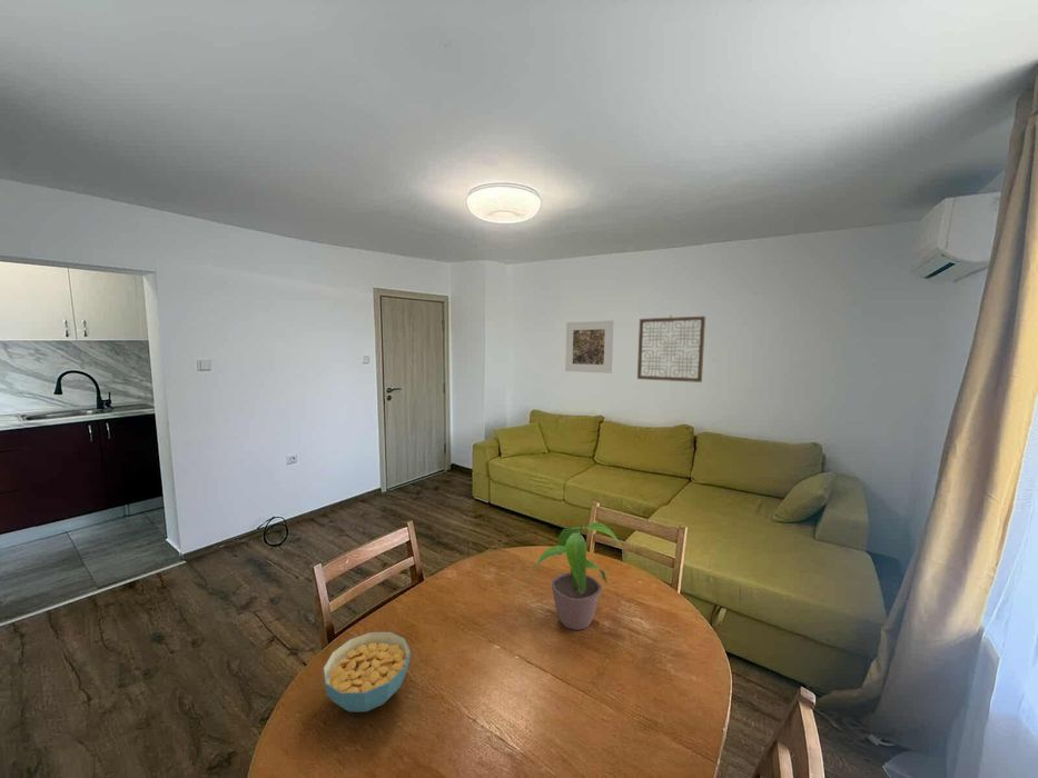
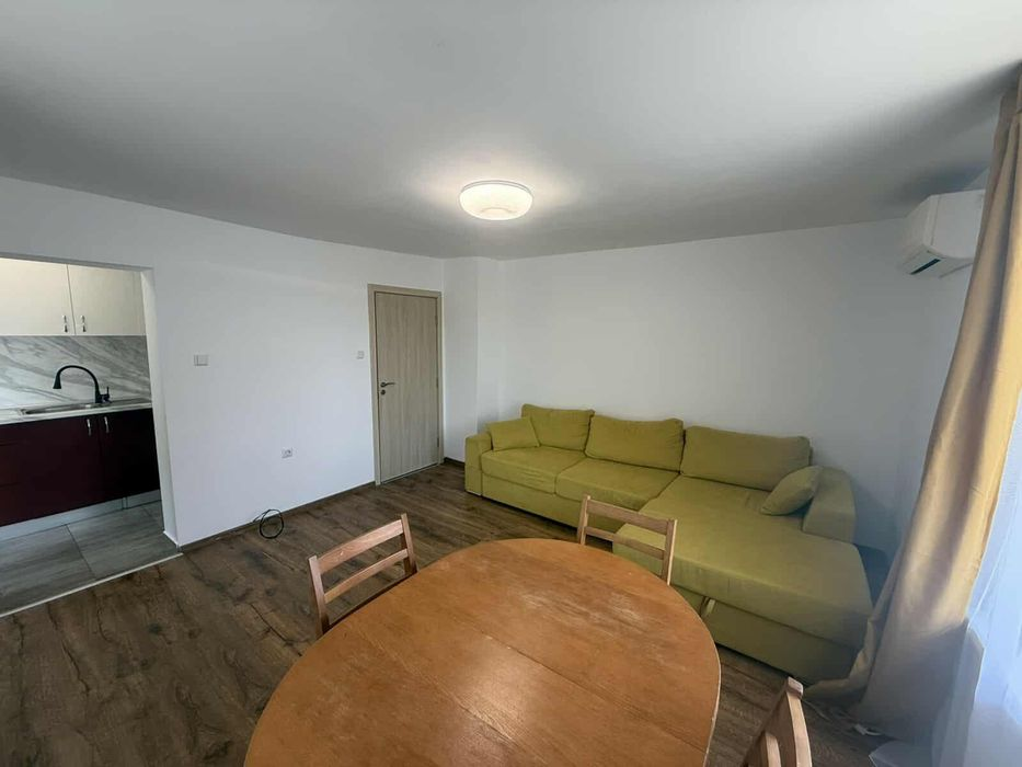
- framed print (587, 347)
- wall art (669, 347)
- potted plant (576, 572)
- cereal bowl (368, 678)
